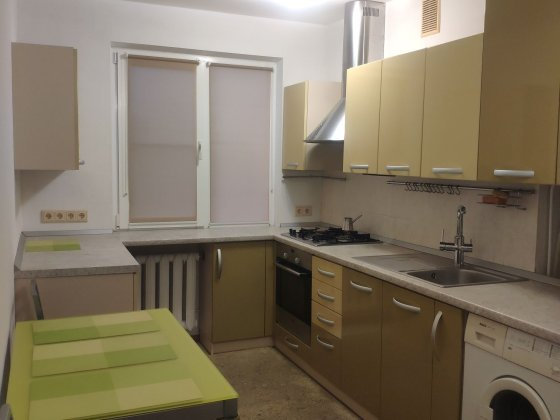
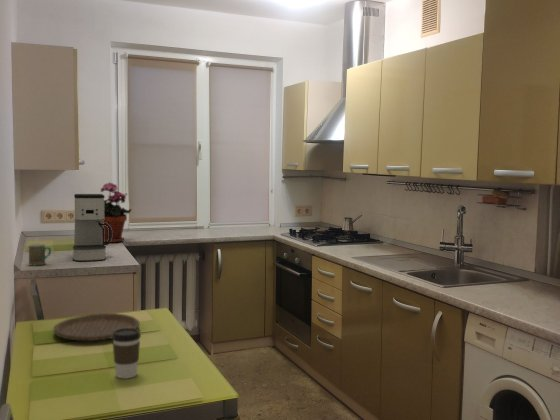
+ coffee cup (126, 353)
+ potted plant (112, 212)
+ coffee maker (92, 226)
+ plate (97, 327)
+ mug (40, 254)
